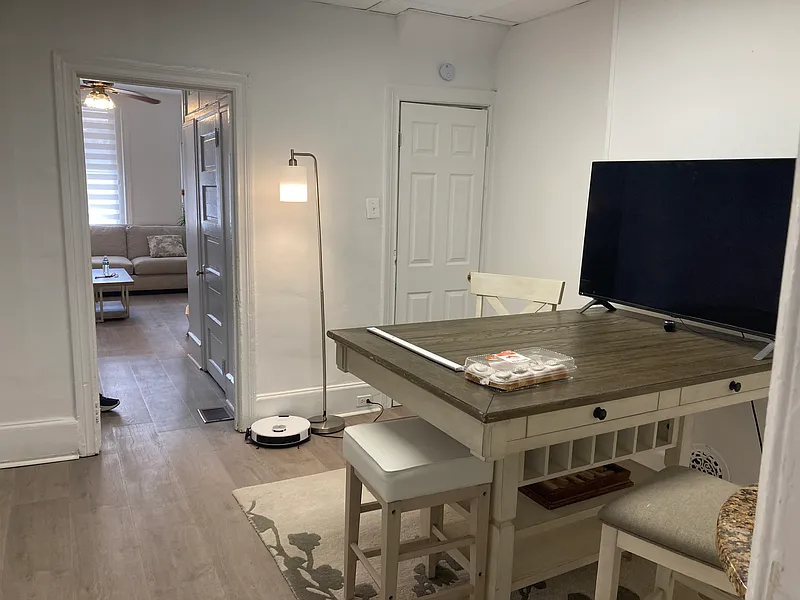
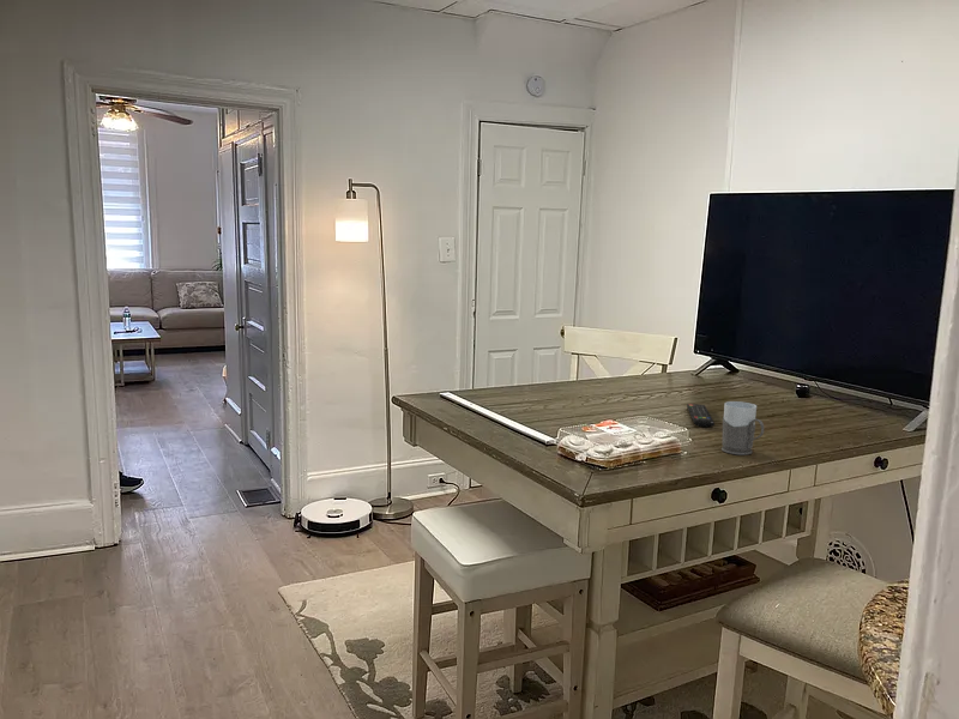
+ mug (744, 429)
+ remote control (699, 415)
